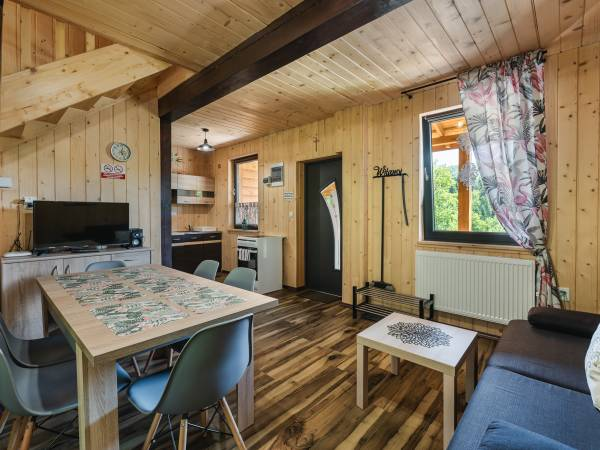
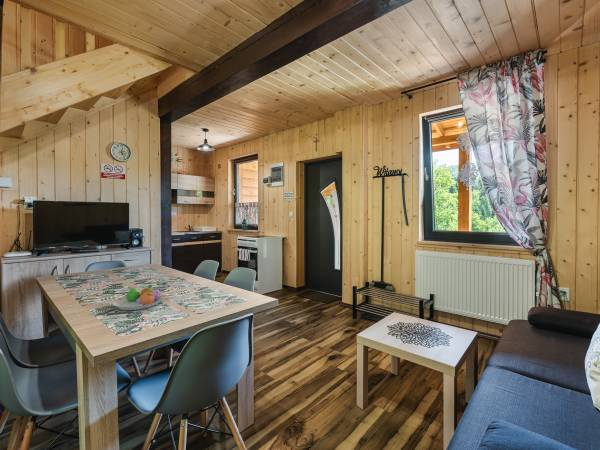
+ fruit bowl (138, 296)
